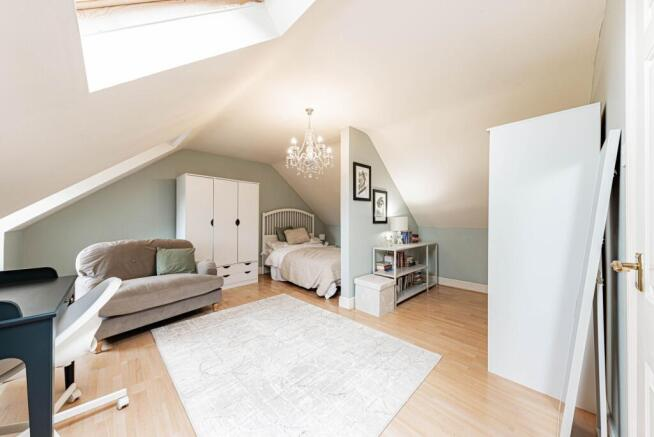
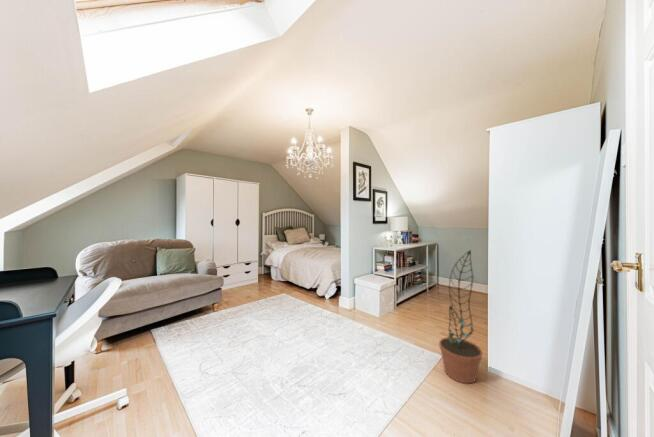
+ decorative plant (460, 311)
